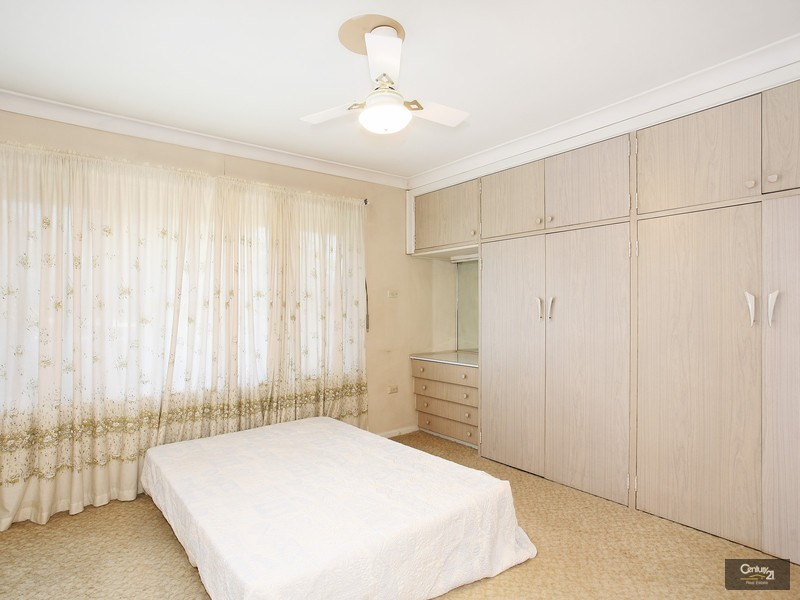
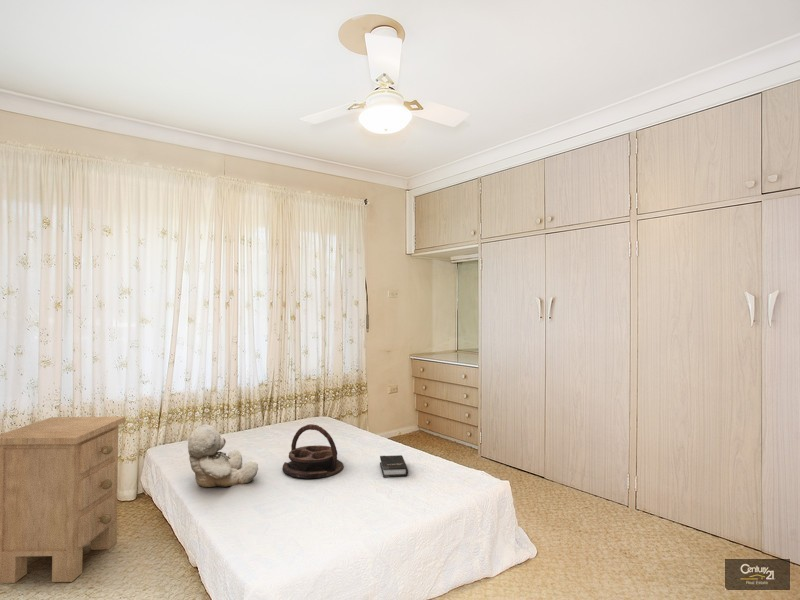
+ serving tray (313, 446)
+ teddy bear (220, 452)
+ hardback book (393, 465)
+ nightstand (66, 493)
